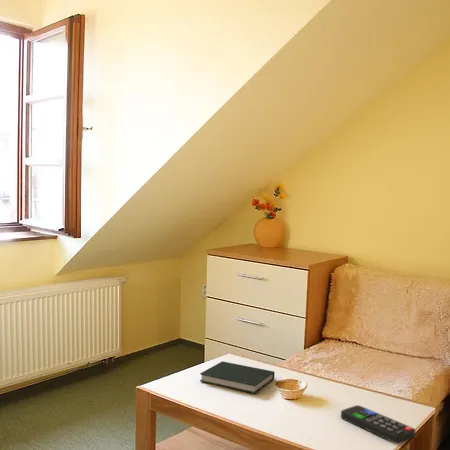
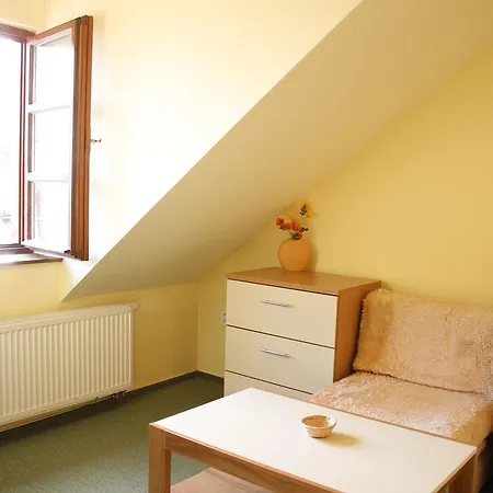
- remote control (376, 422)
- book (237, 376)
